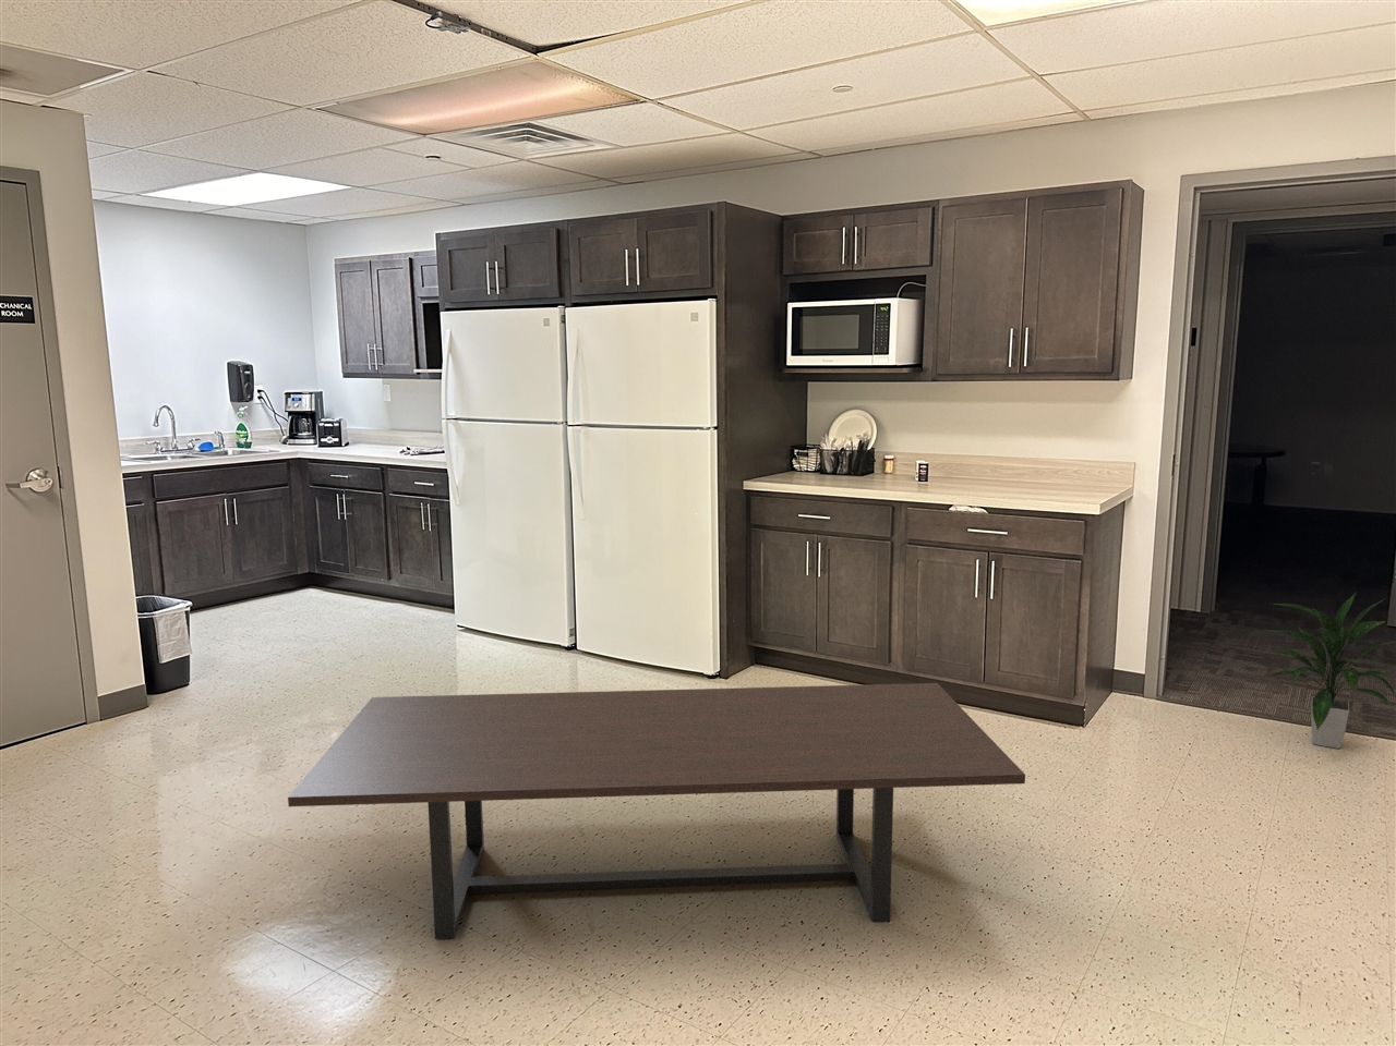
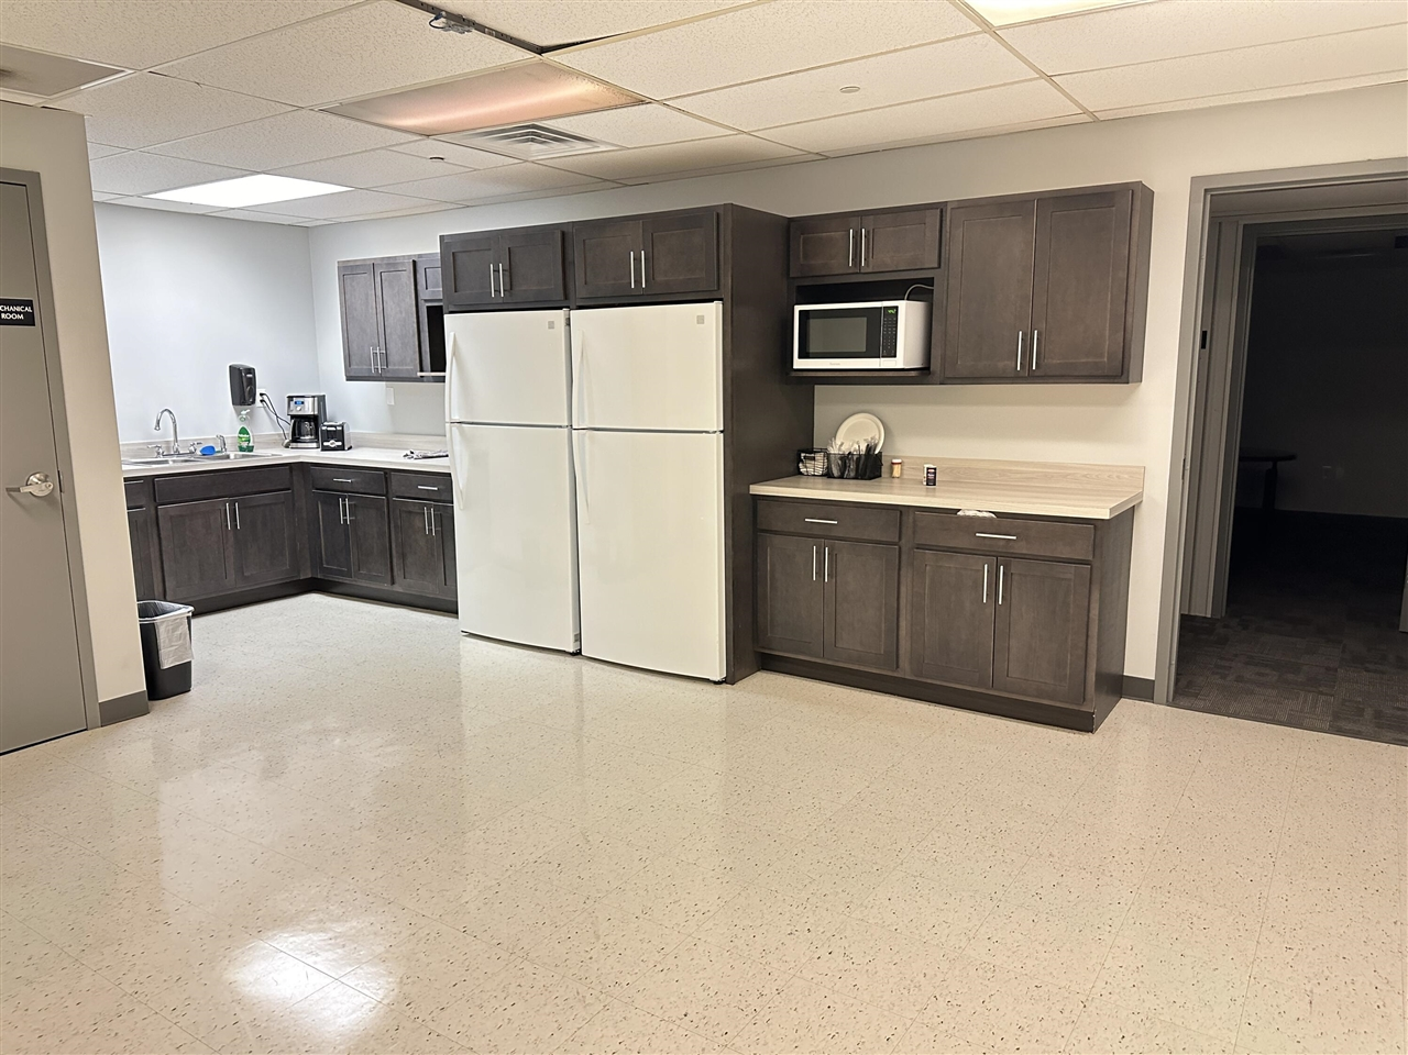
- indoor plant (1329, 669)
- dining table (662, 794)
